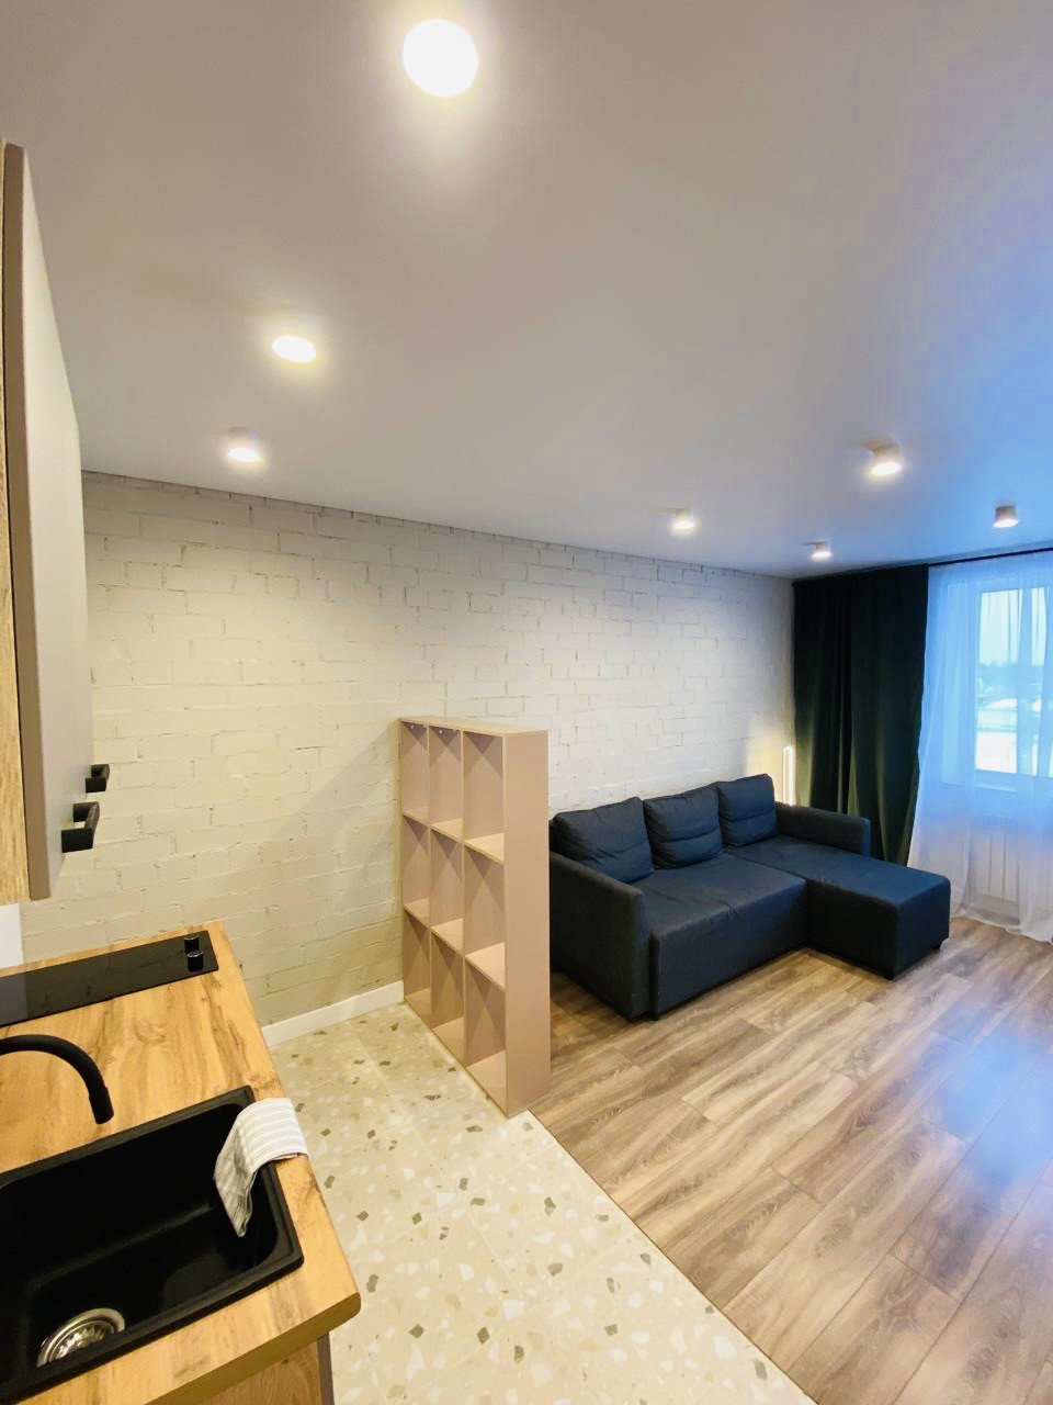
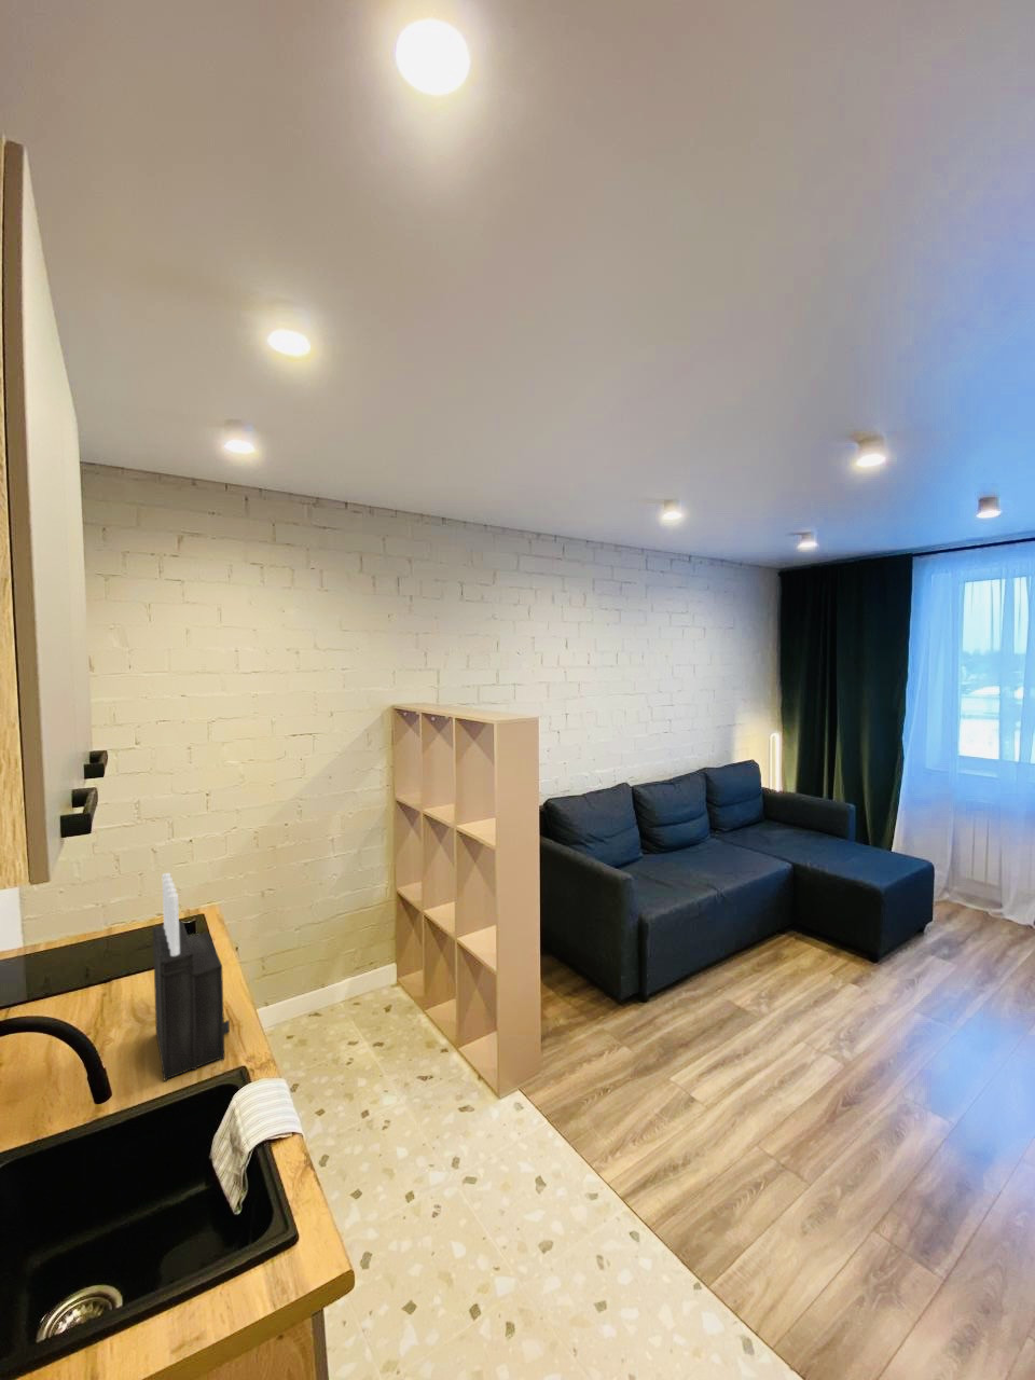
+ knife block (194, 962)
